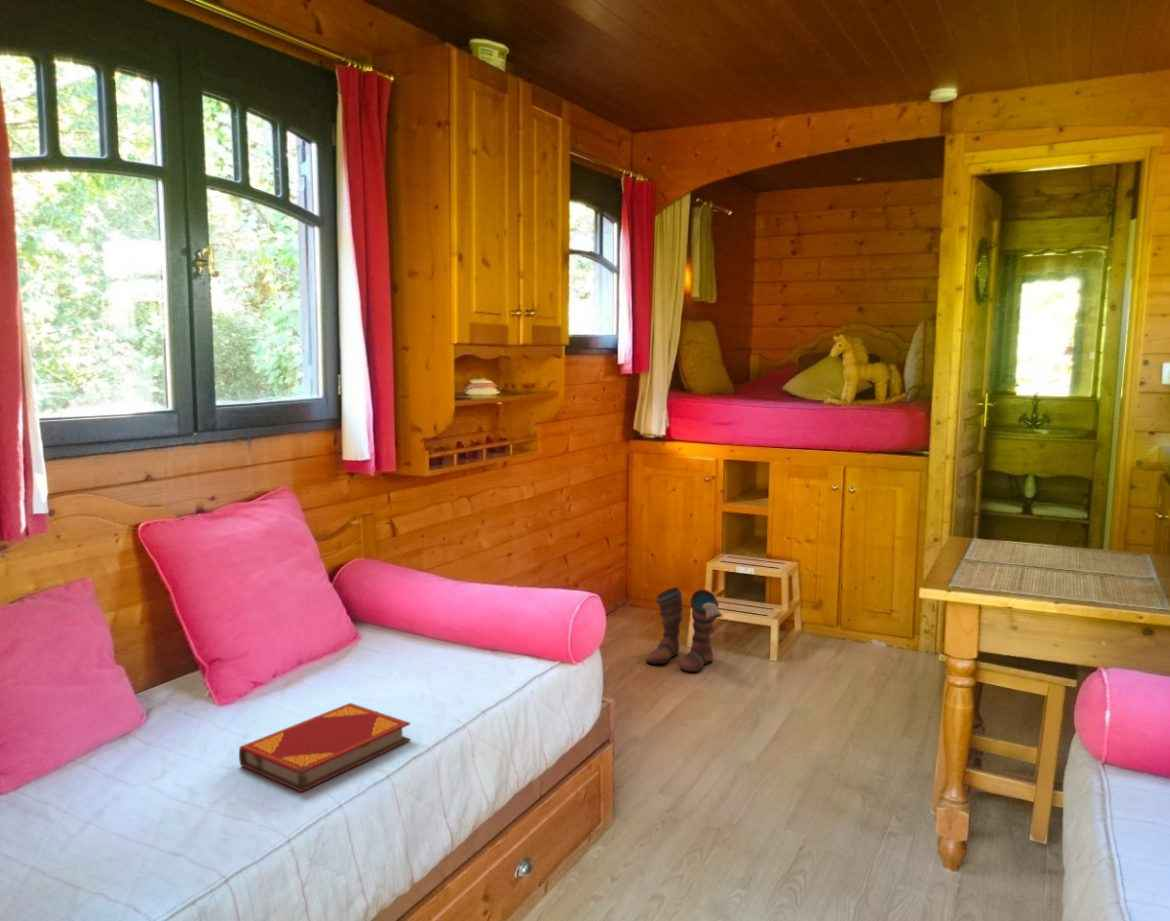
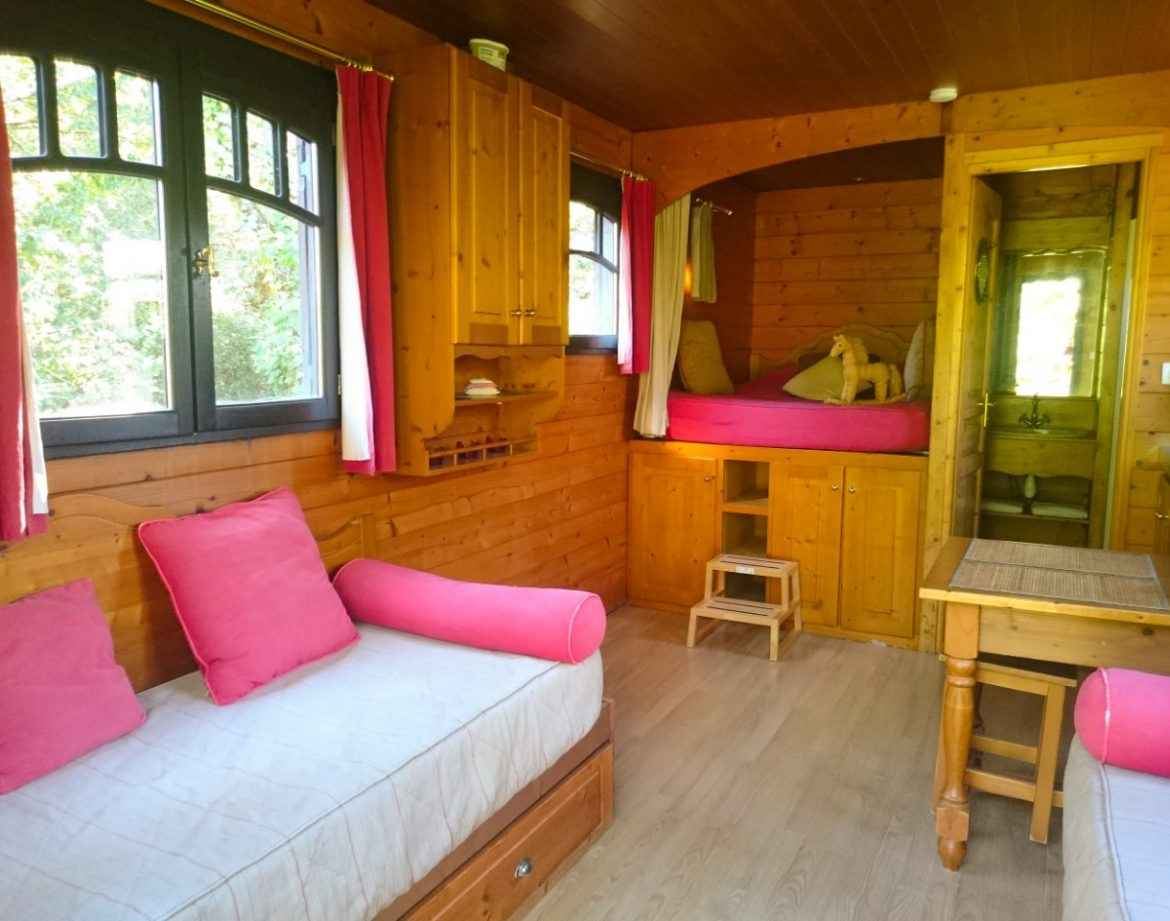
- boots (693, 626)
- hardback book (327, 743)
